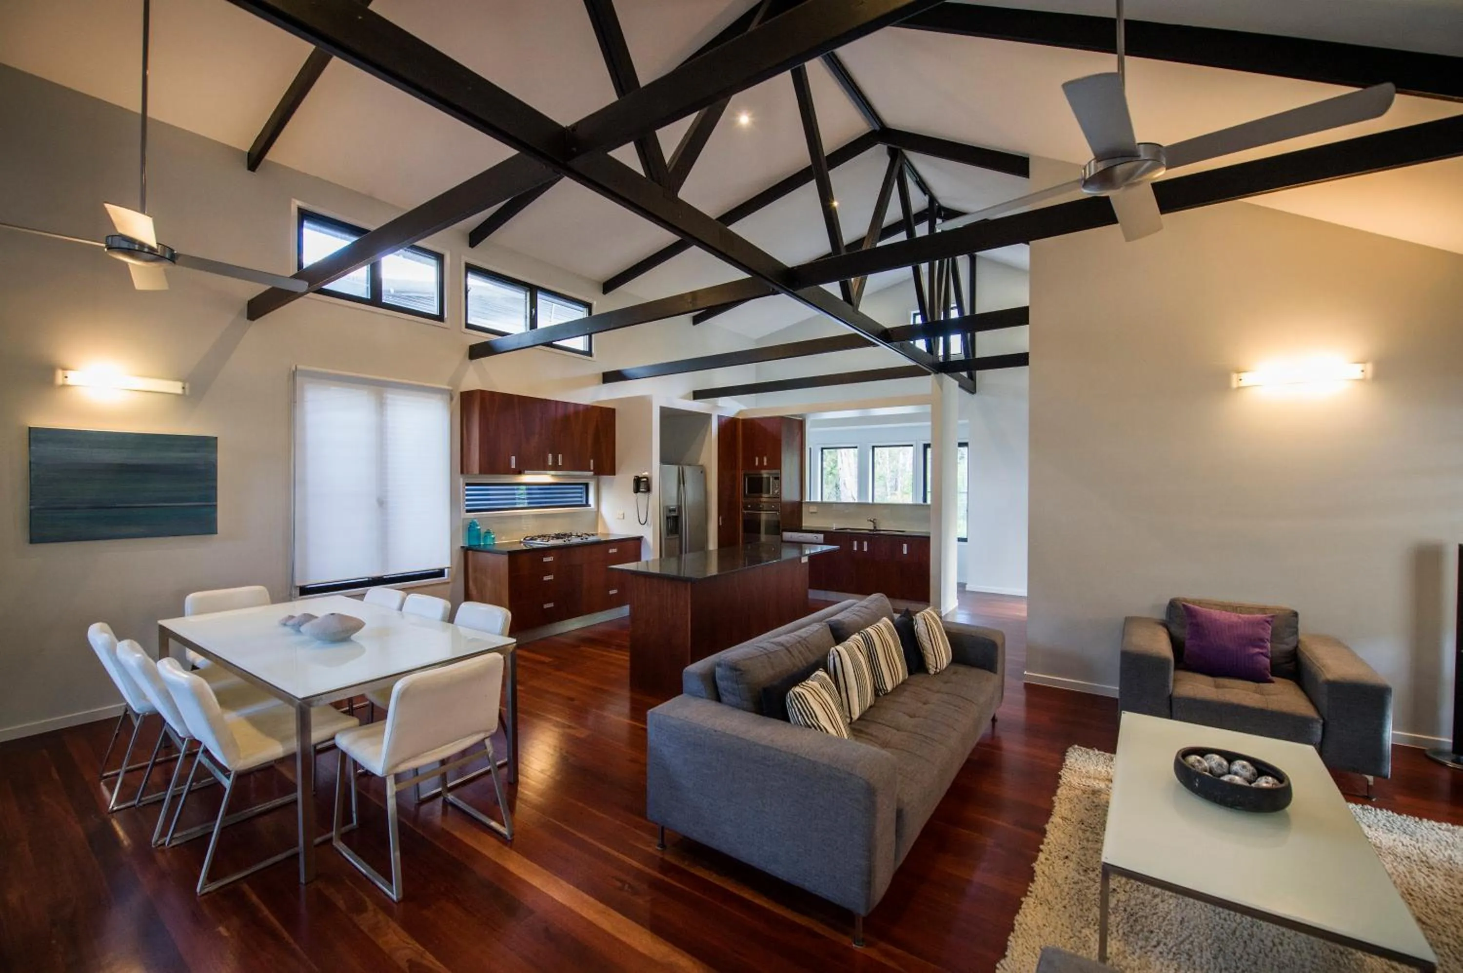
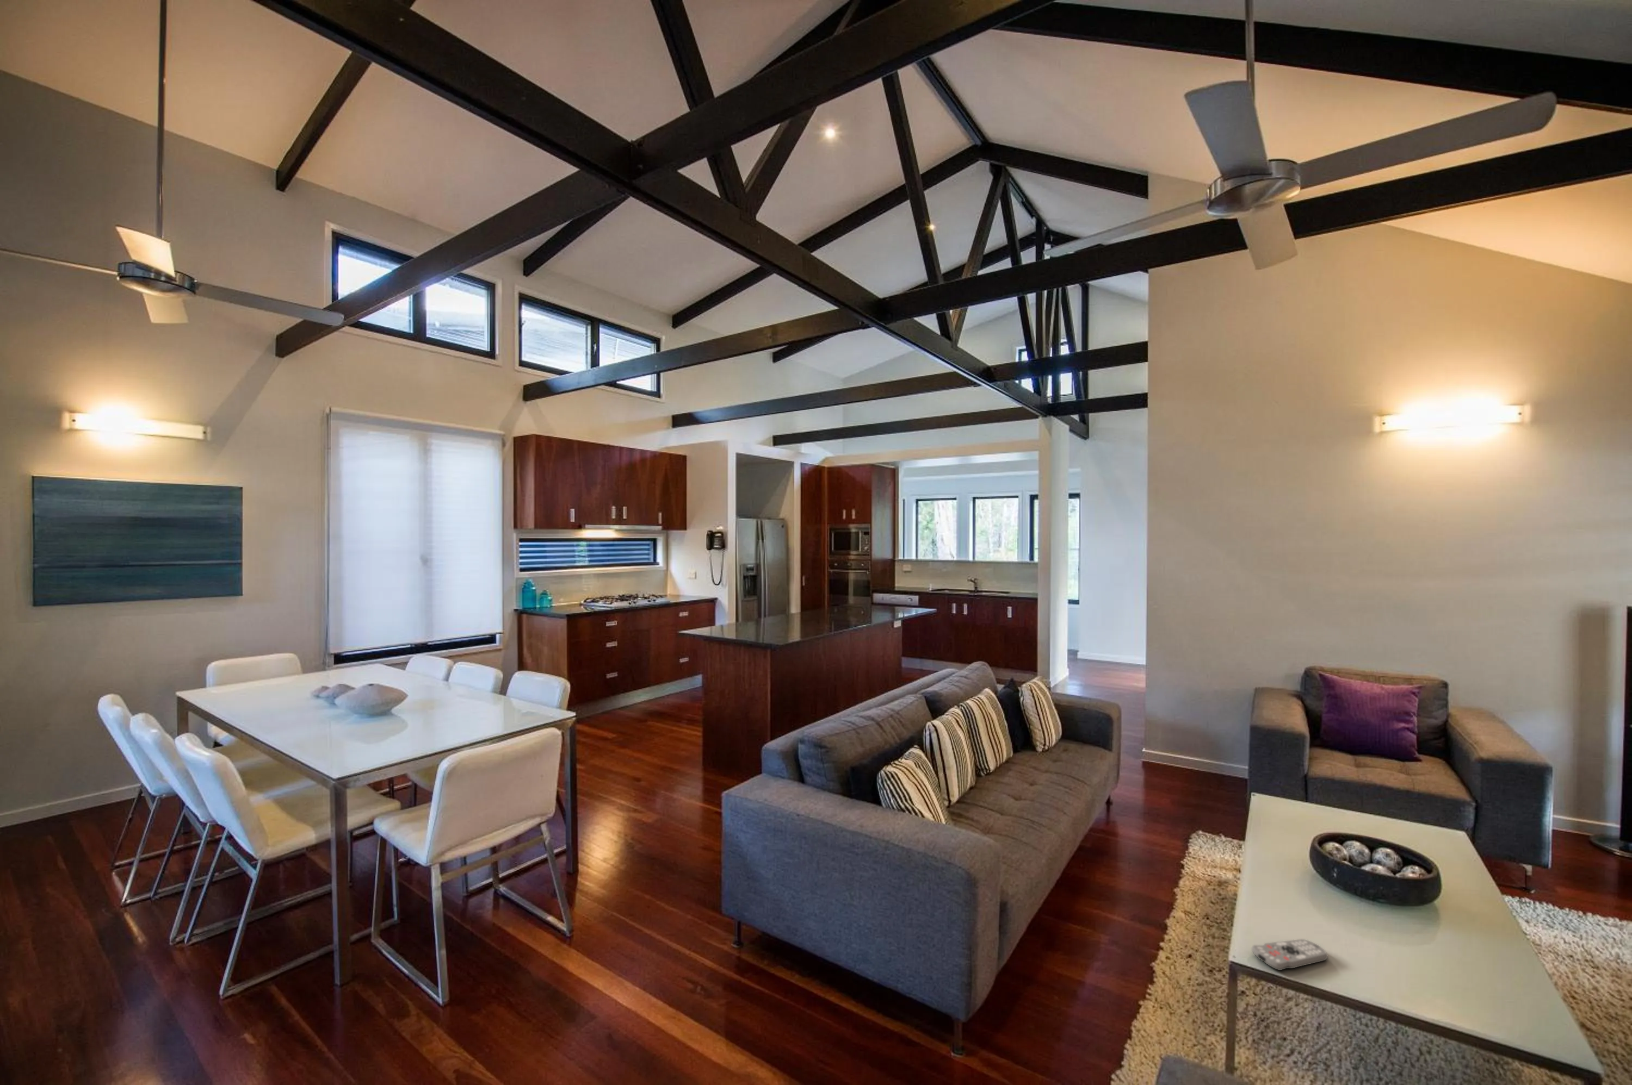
+ remote control (1290, 953)
